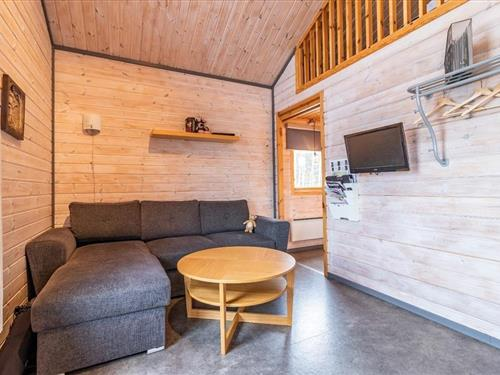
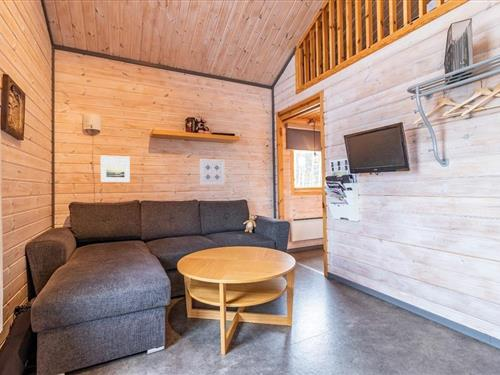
+ wall art (212, 172)
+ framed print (115, 169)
